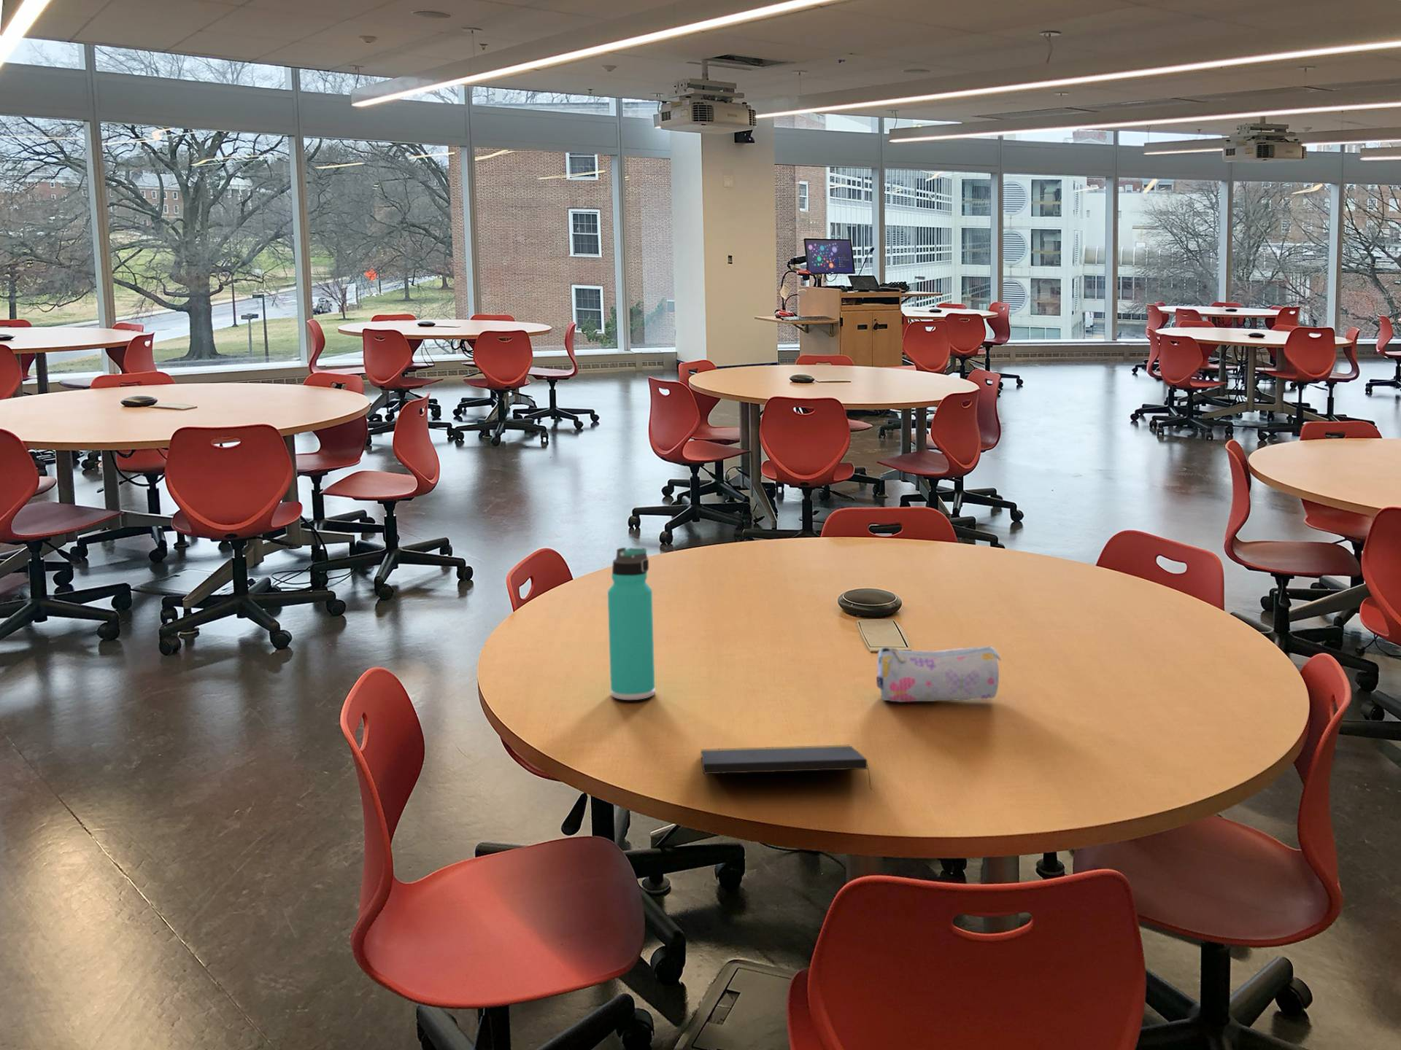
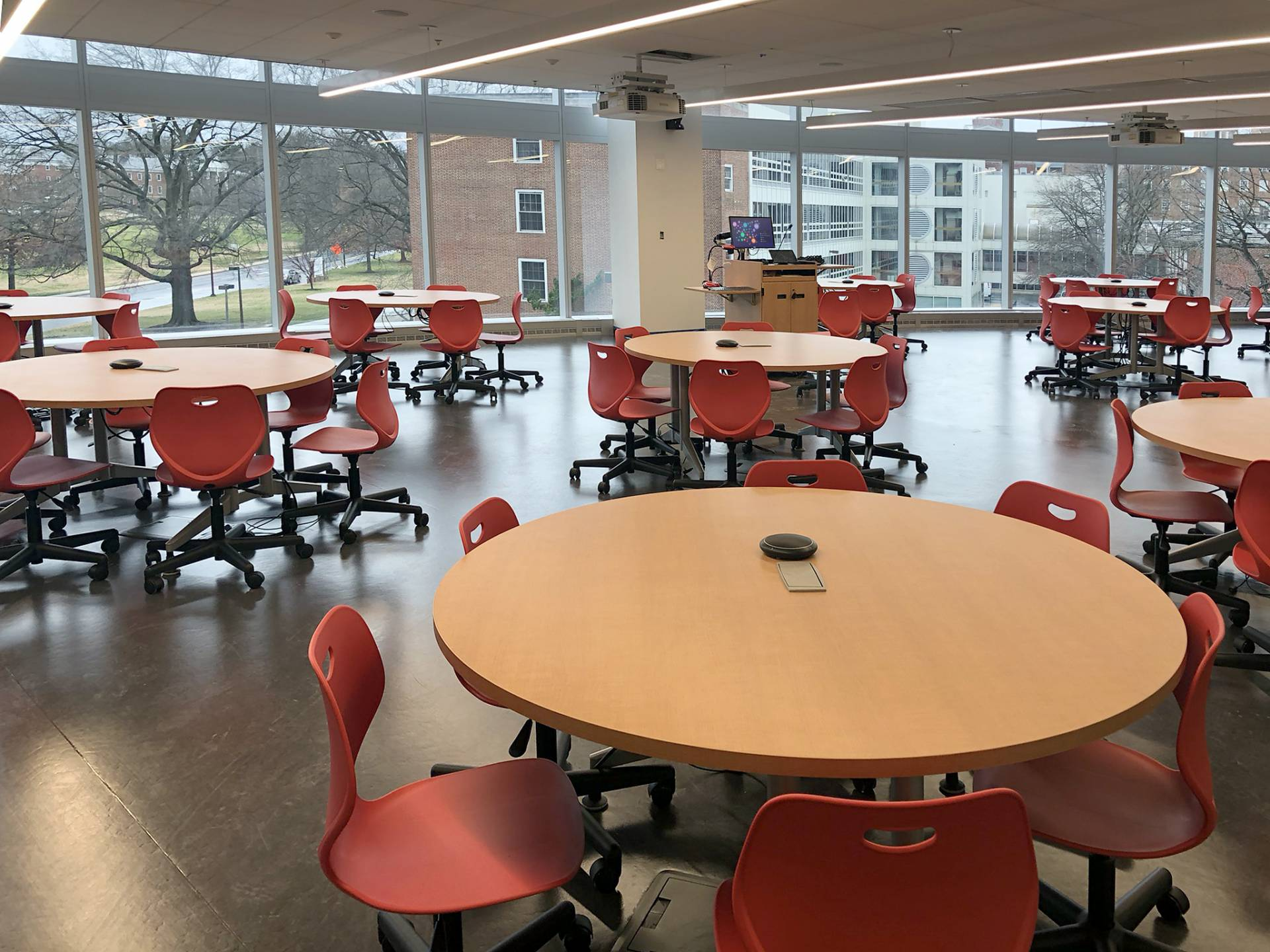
- pencil case (937, 673)
- notepad (780, 759)
- thermos bottle (631, 621)
